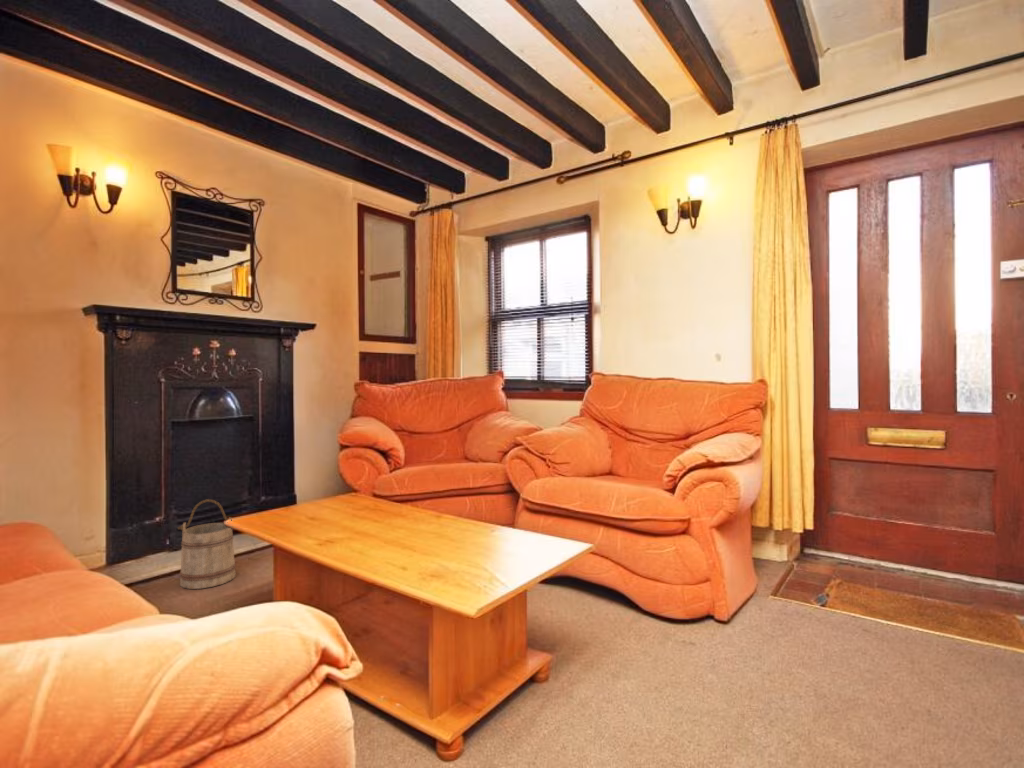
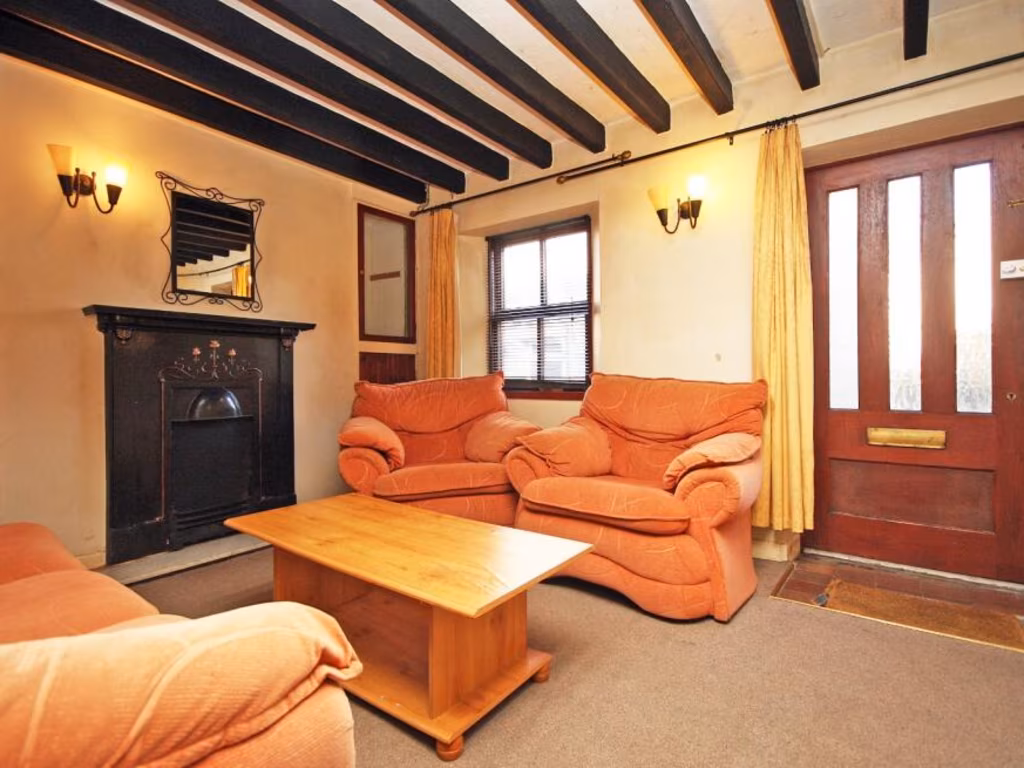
- bucket (207, 539)
